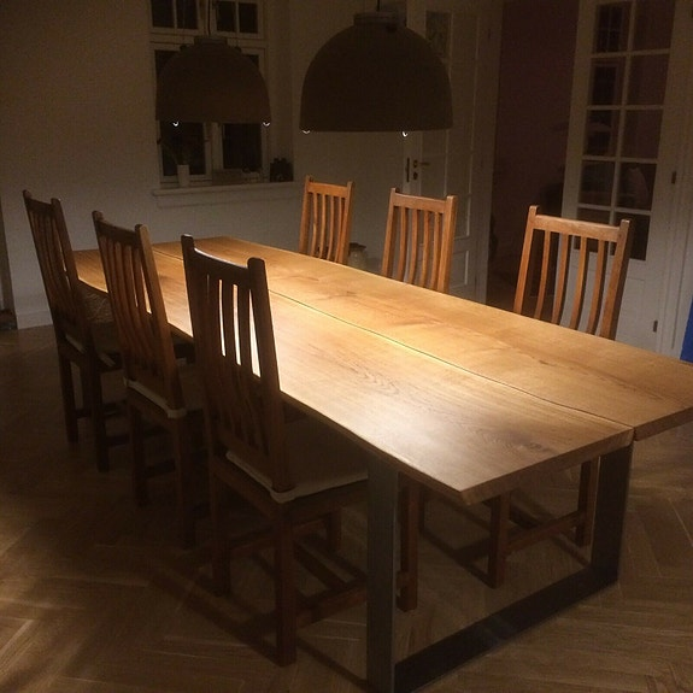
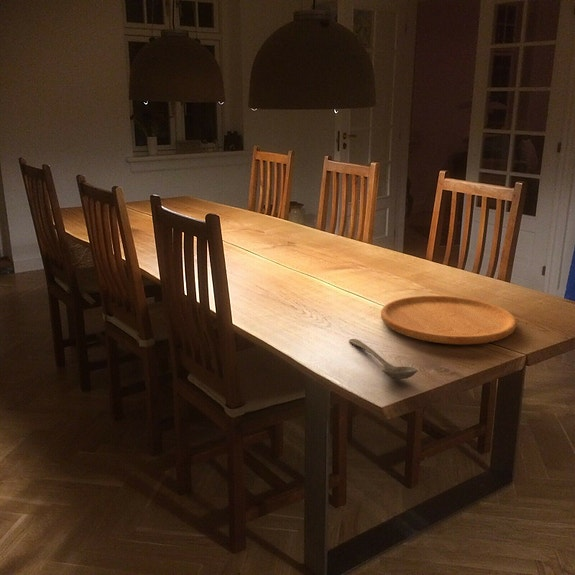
+ cutting board (446, 318)
+ stirrer (378, 355)
